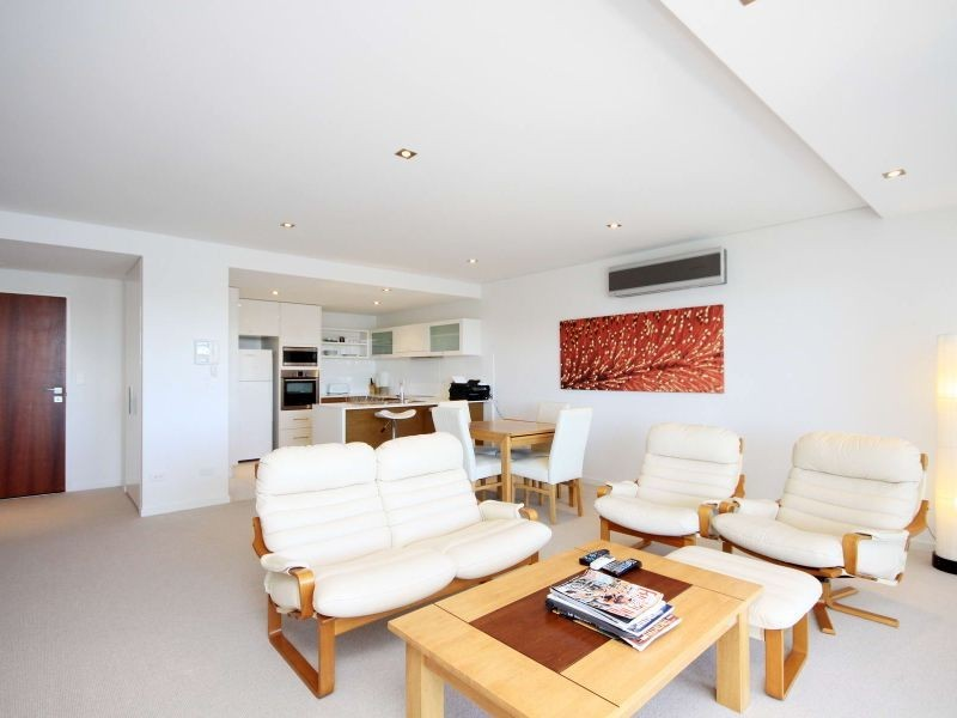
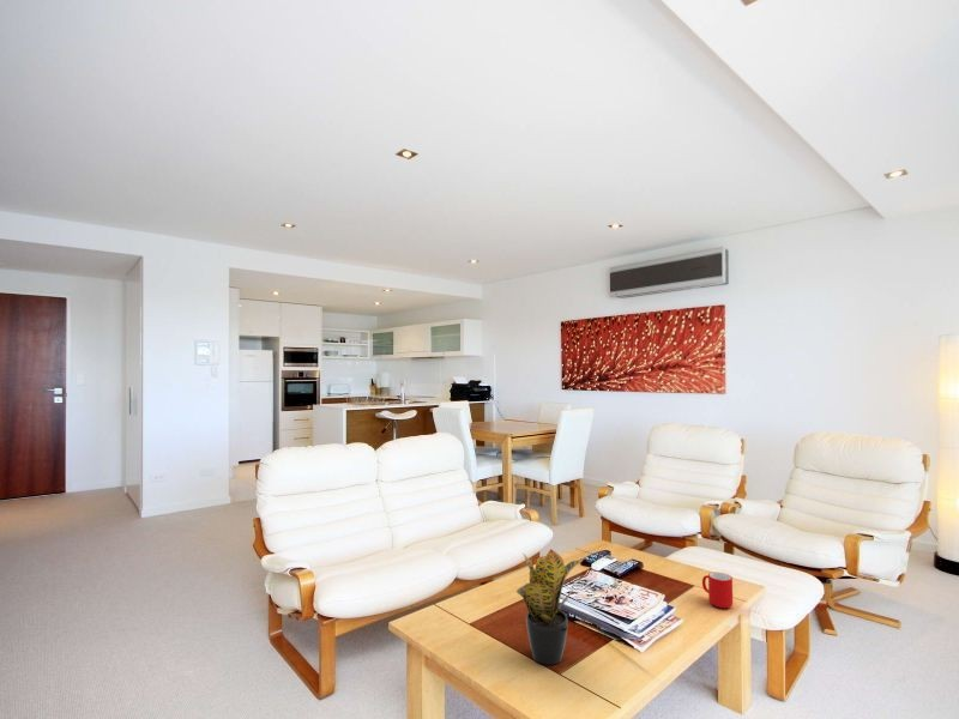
+ potted plant (545, 597)
+ cup (716, 588)
